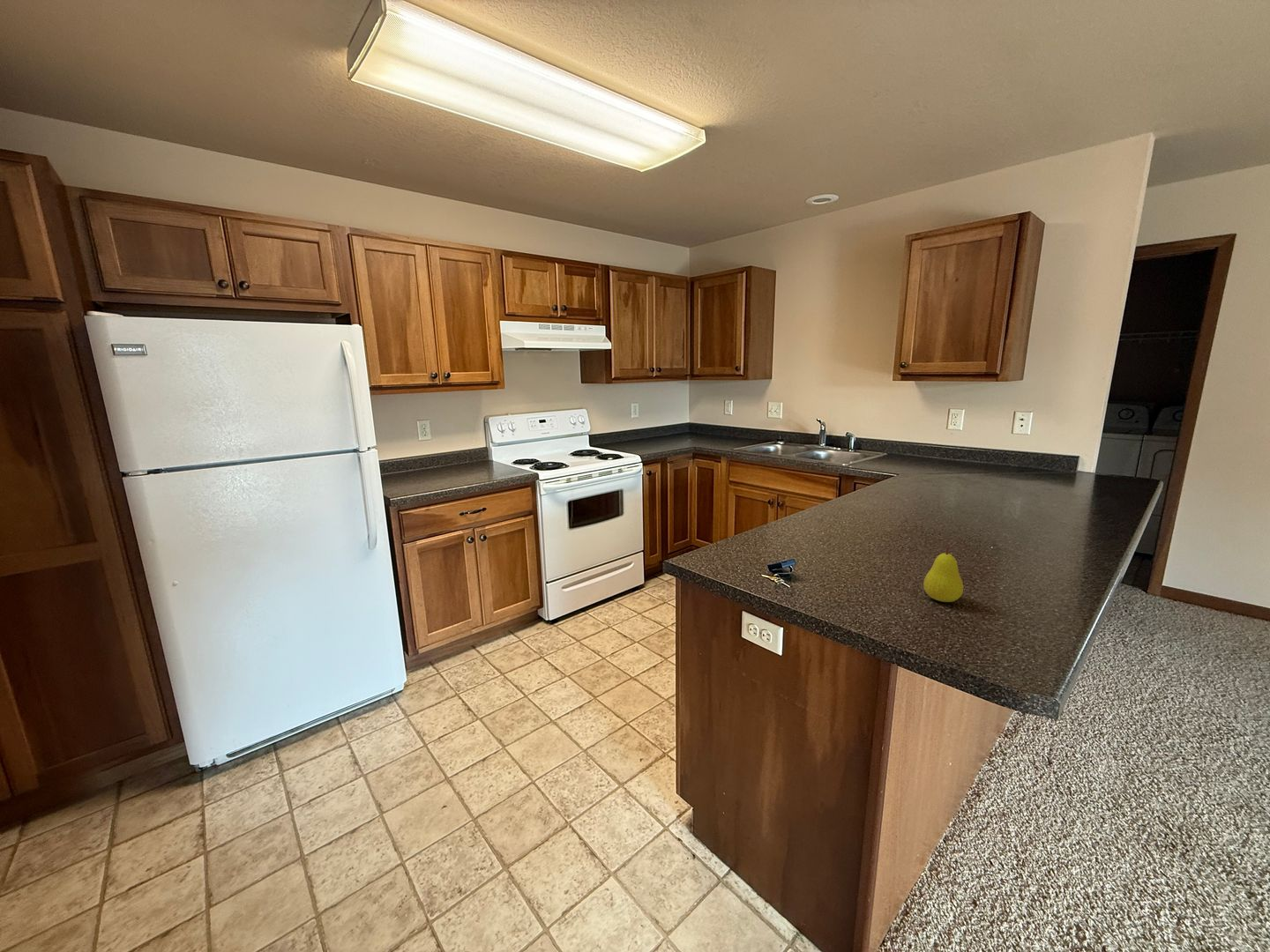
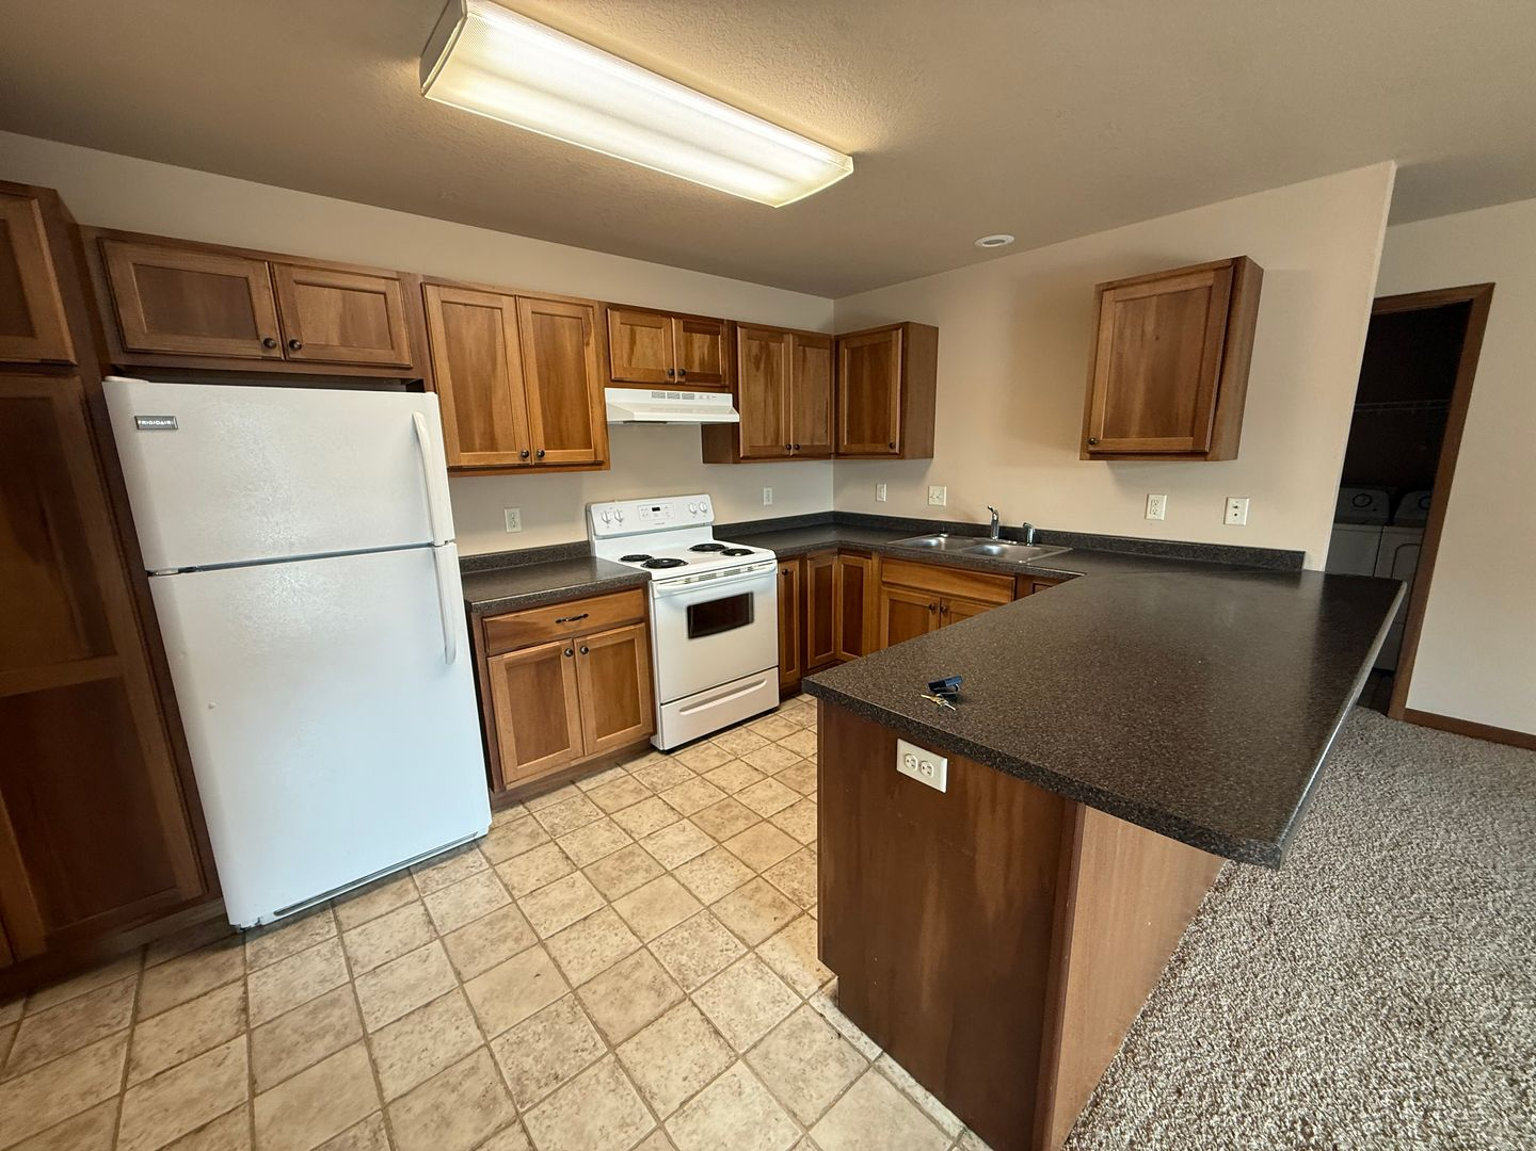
- fruit (945, 573)
